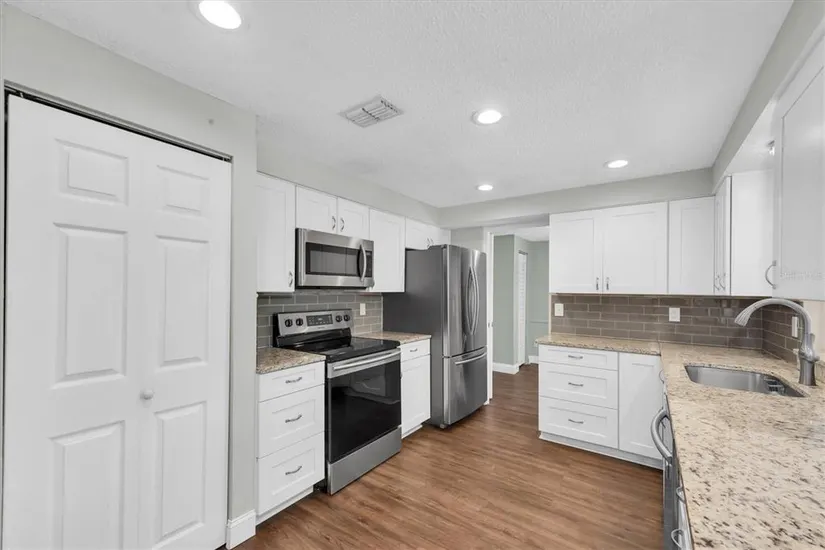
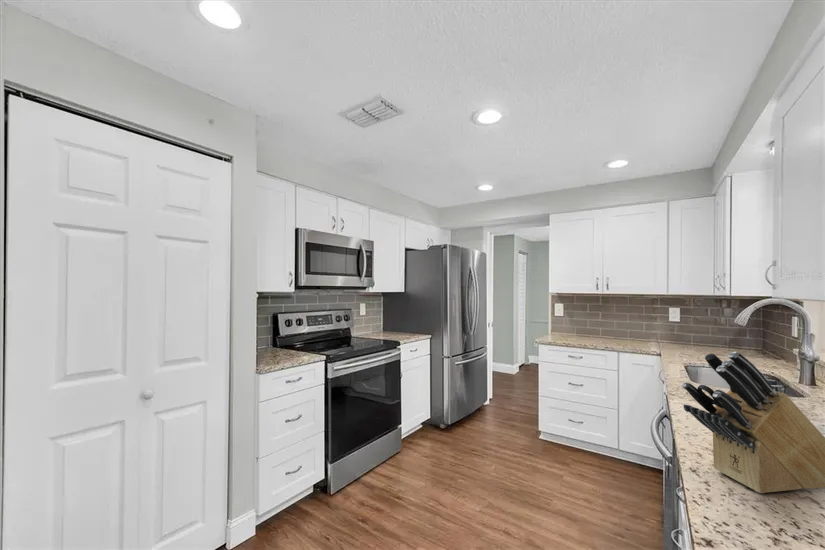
+ knife block (764, 413)
